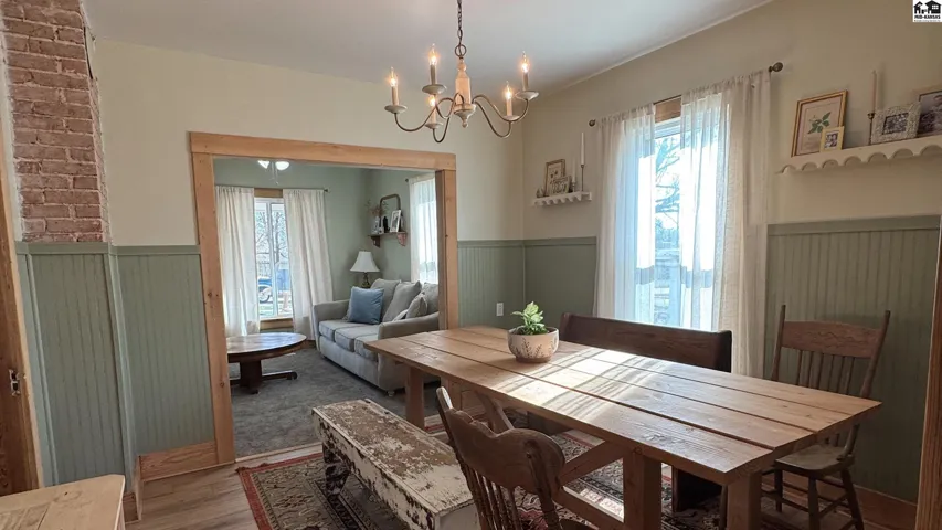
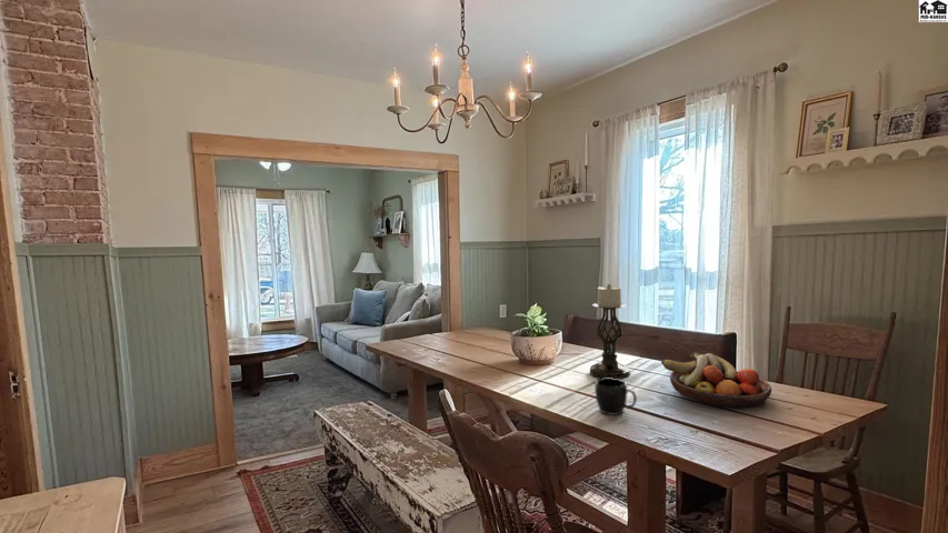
+ fruit bowl (717, 376)
+ candle holder (609, 330)
+ mug (615, 396)
